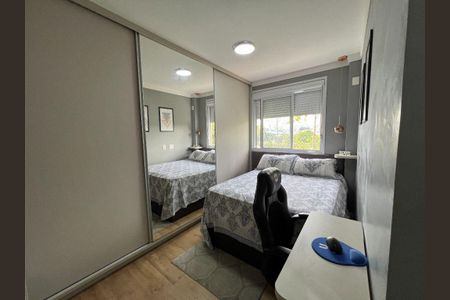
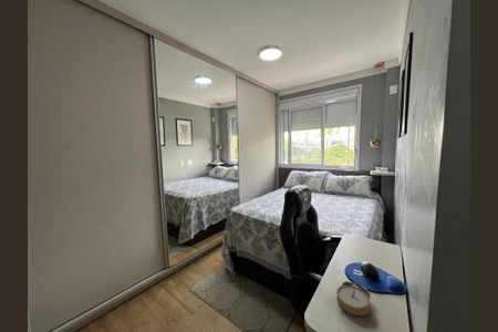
+ alarm clock (353, 294)
